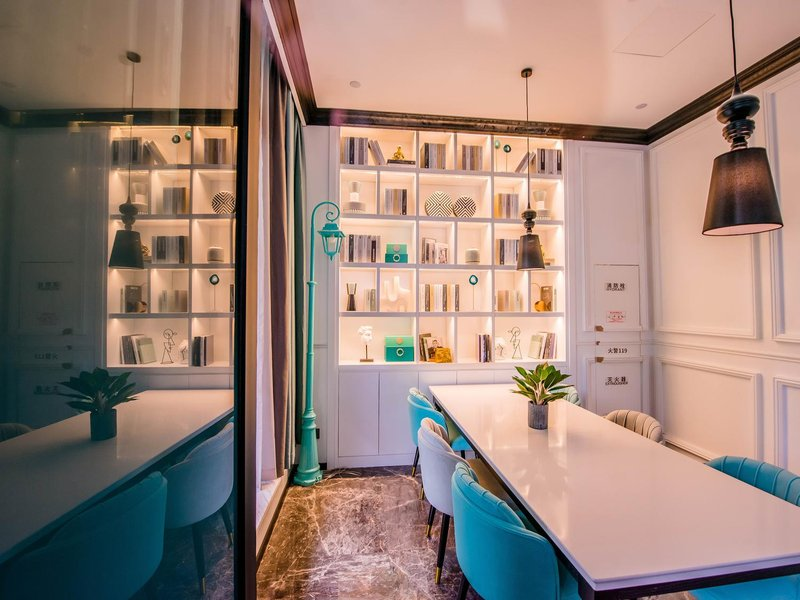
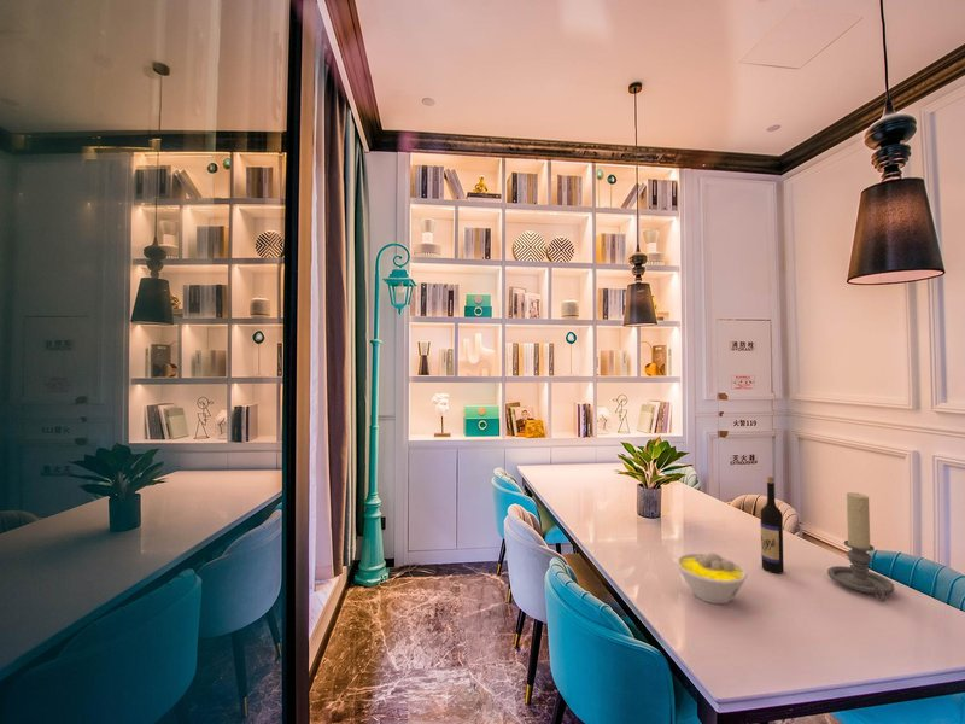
+ candle holder (861, 541)
+ wine bottle (771, 522)
+ bowl (710, 576)
